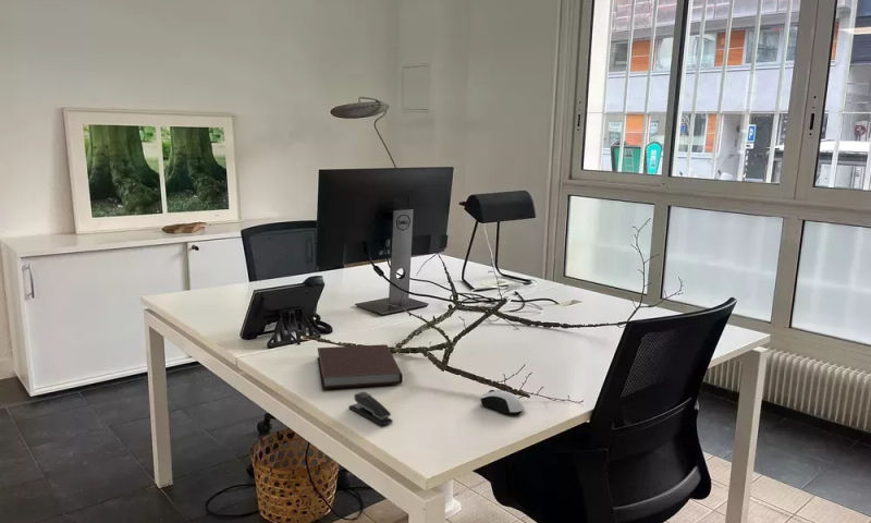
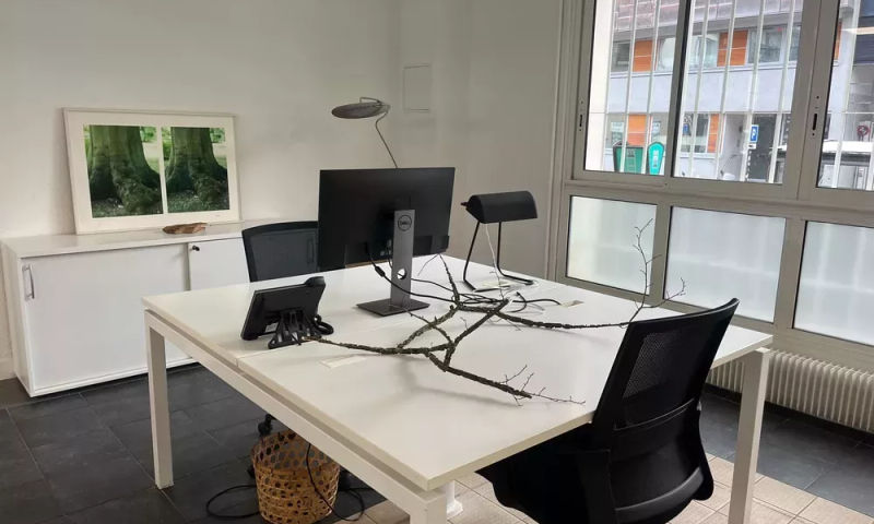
- stapler (370, 406)
- computer mouse (502, 399)
- notebook (357, 364)
